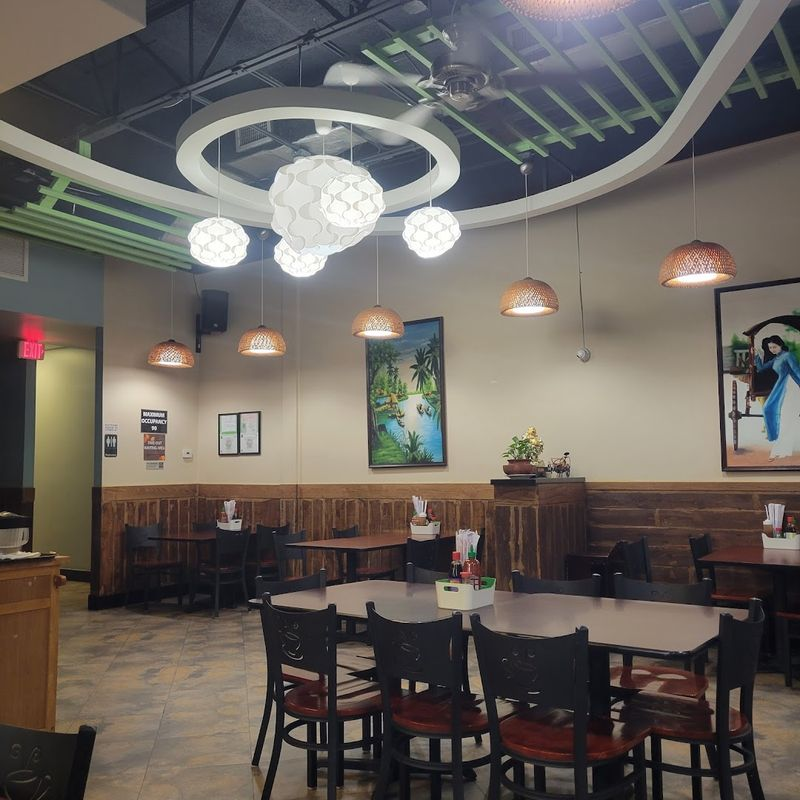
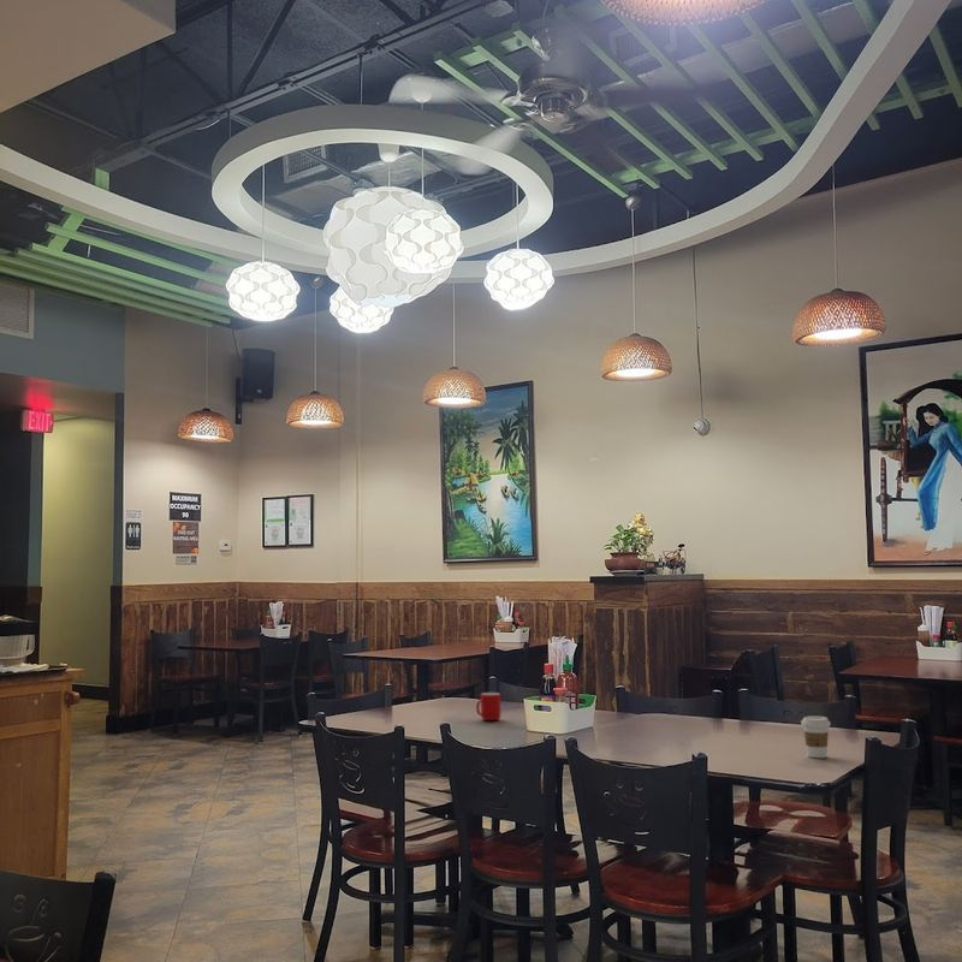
+ cup (487, 707)
+ coffee cup (815, 736)
